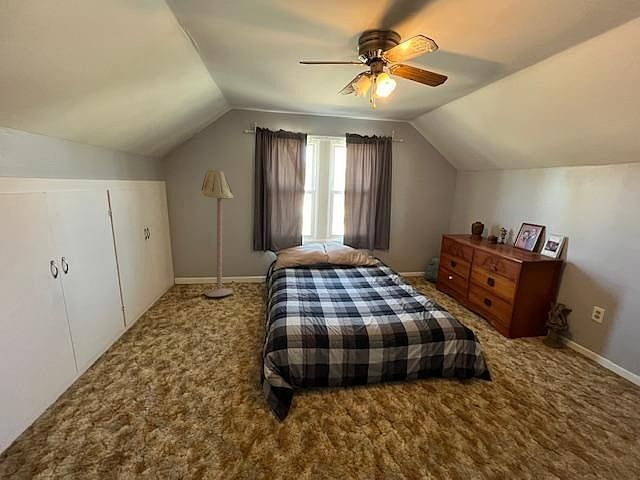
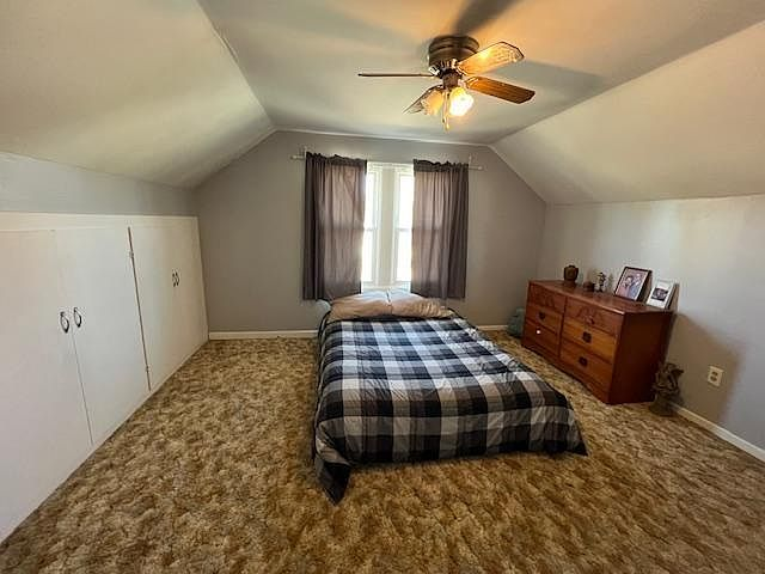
- floor lamp (218, 231)
